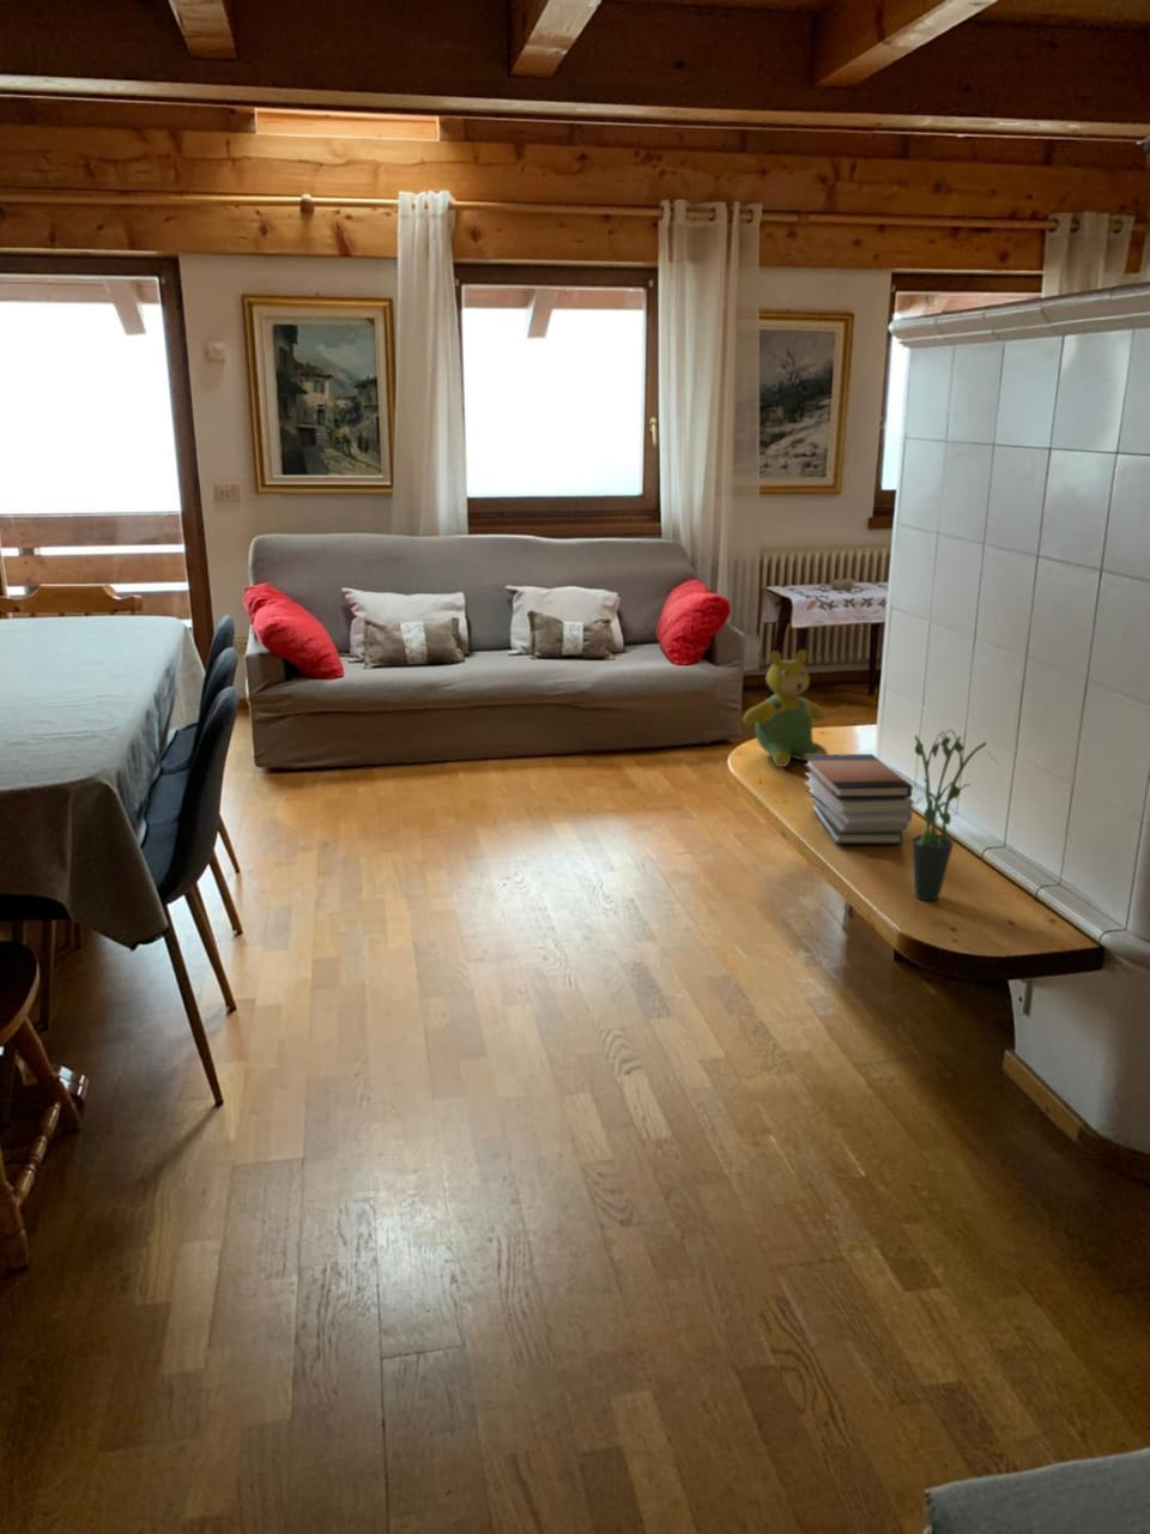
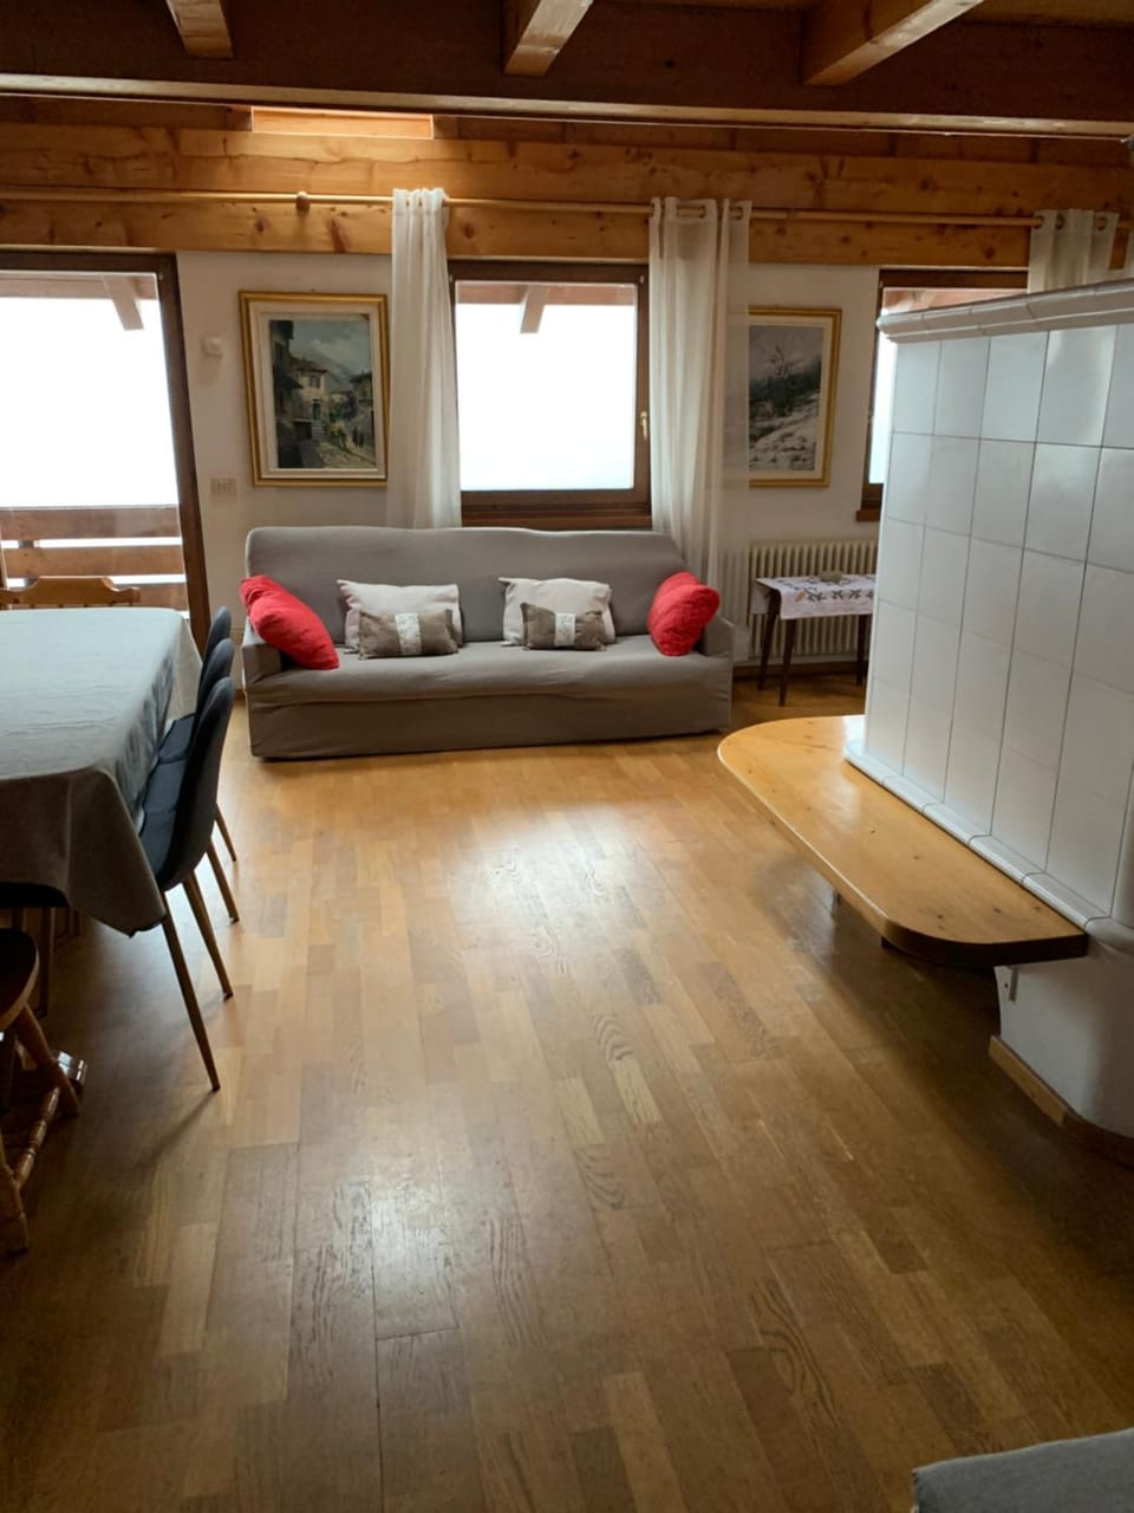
- potted plant (943, 815)
- teddy bear (791, 705)
- book stack (855, 798)
